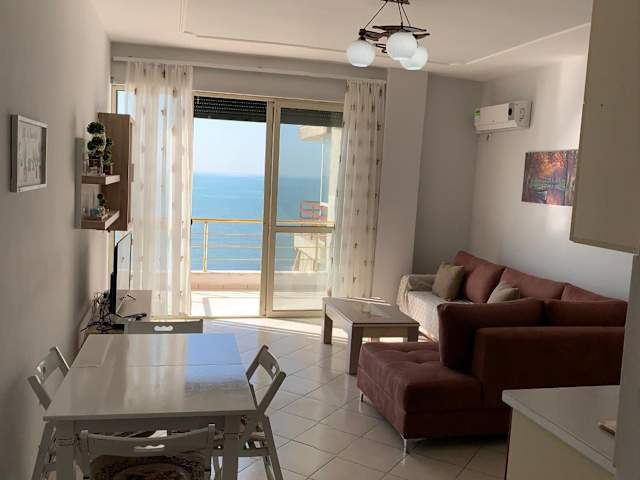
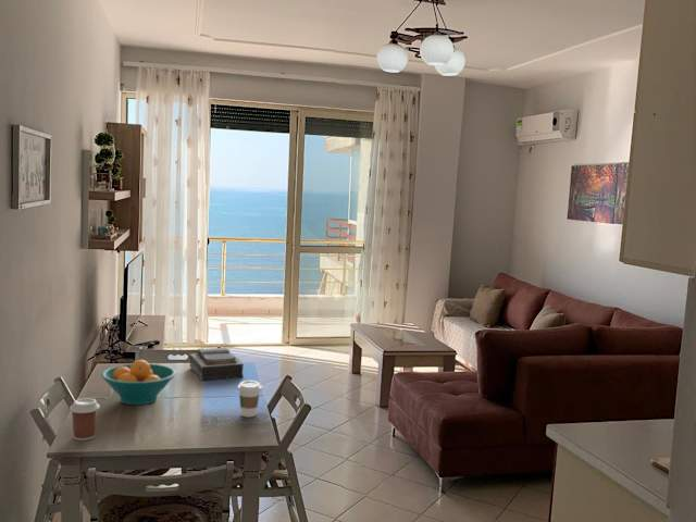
+ coffee cup (249, 398)
+ fruit bowl (139, 380)
+ coffee cup (84, 419)
+ bible (215, 361)
